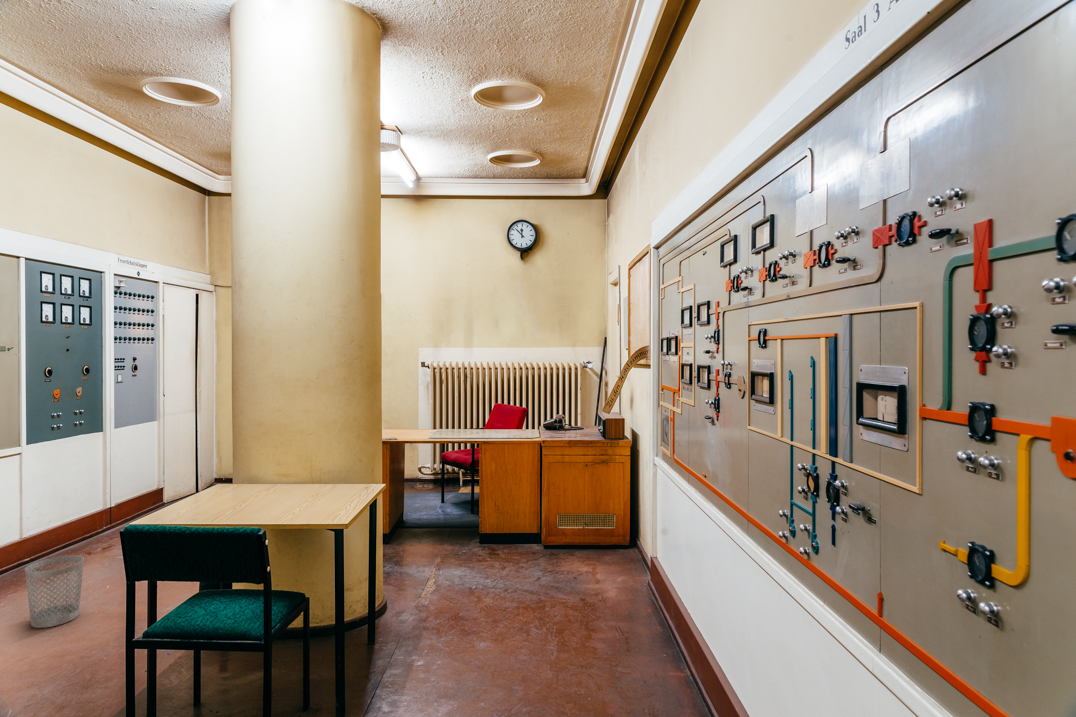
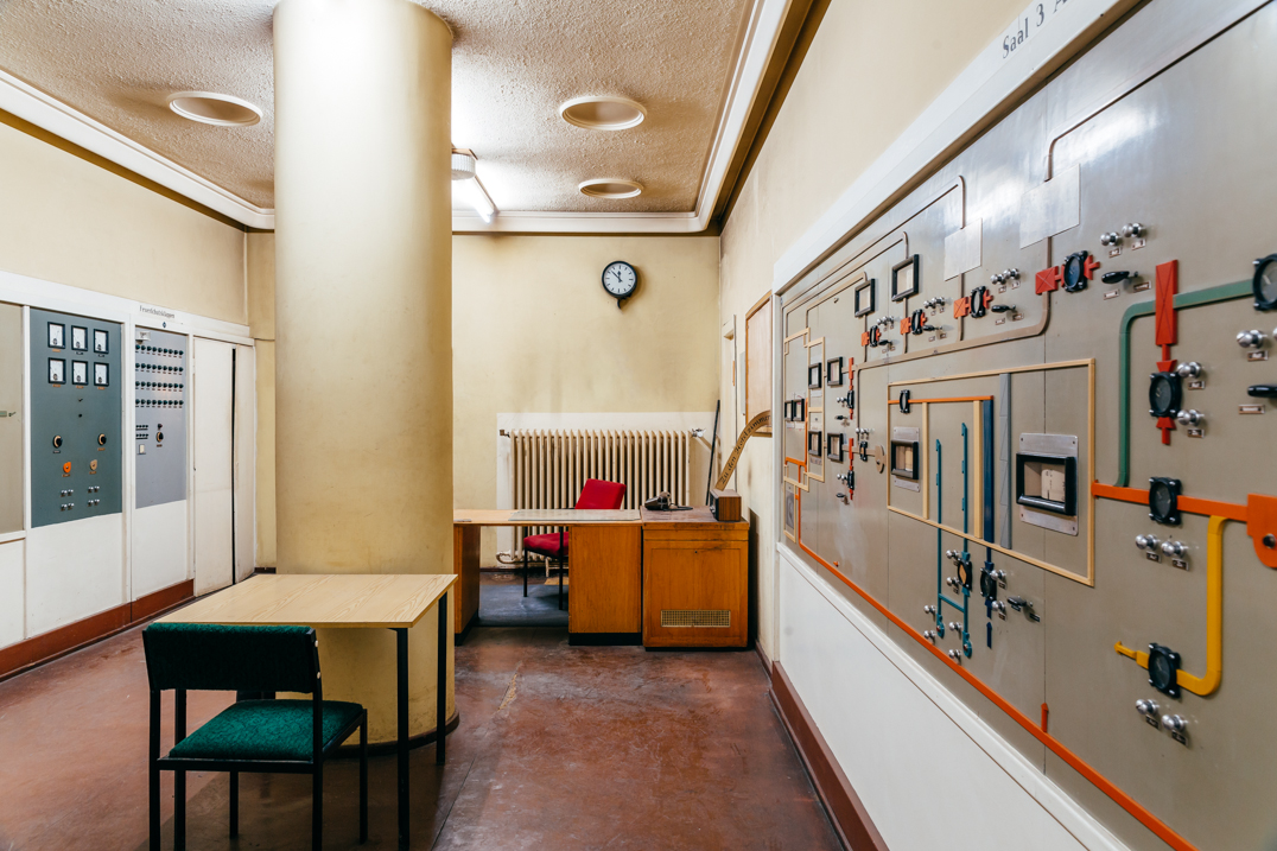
- wastebasket (55, 592)
